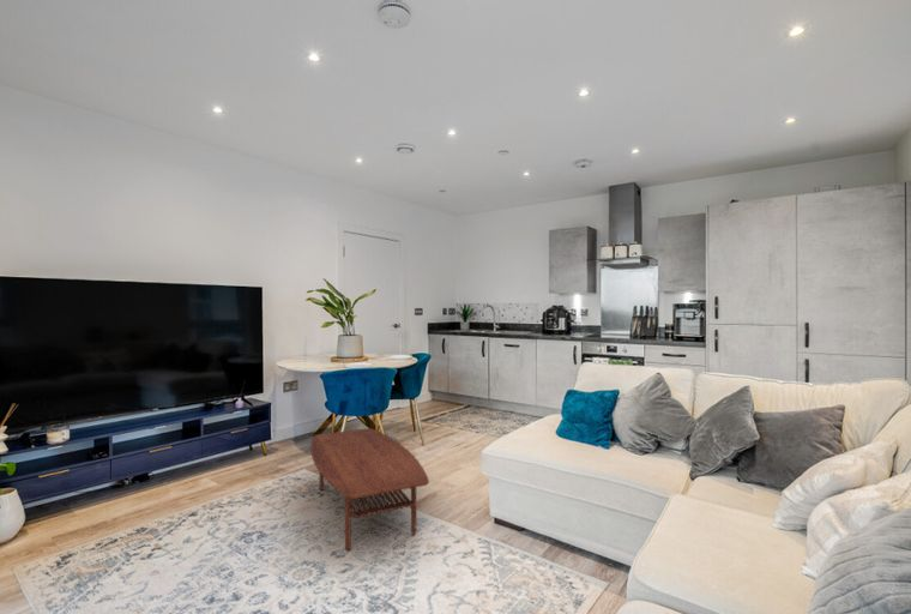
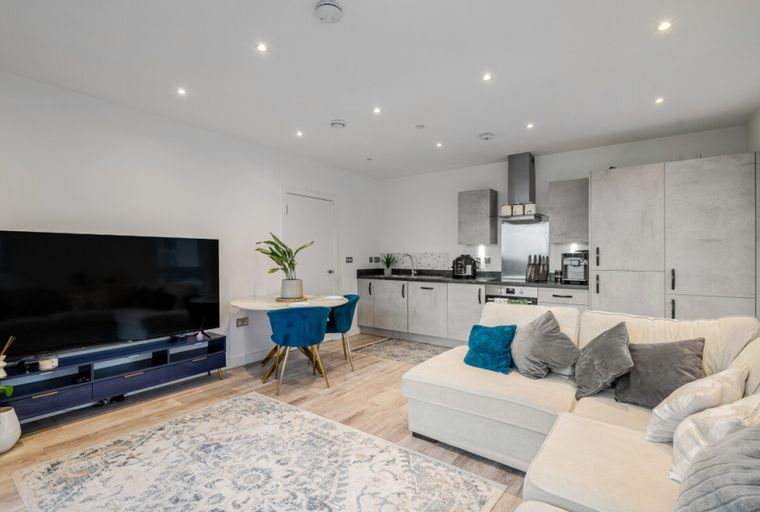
- coffee table (362, 481)
